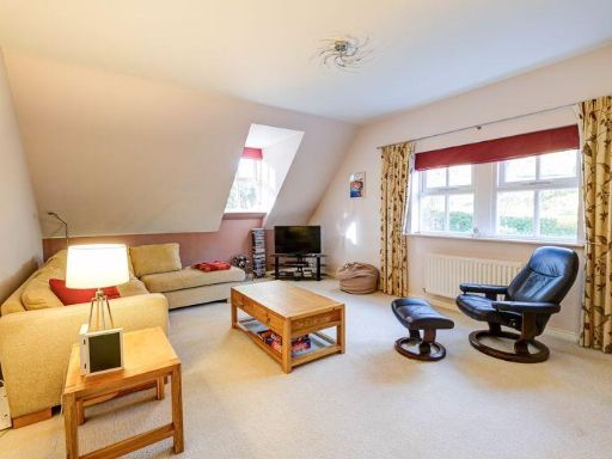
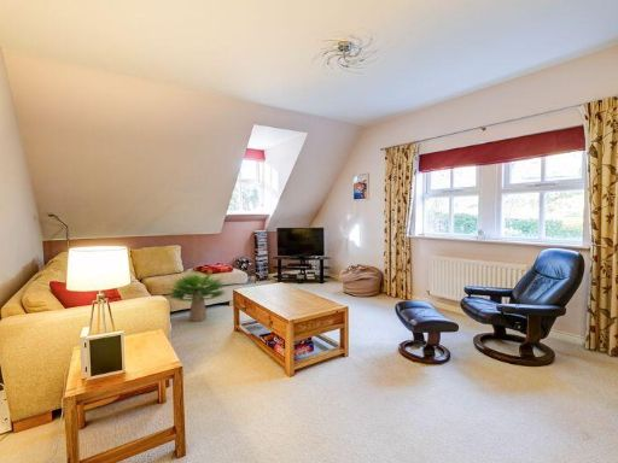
+ potted plant (197, 293)
